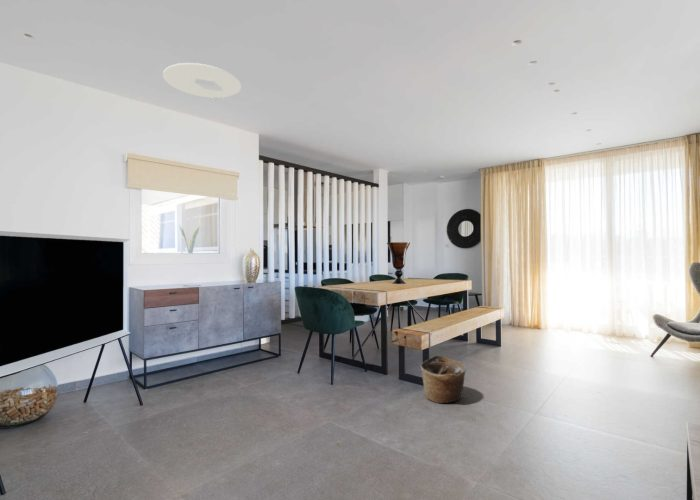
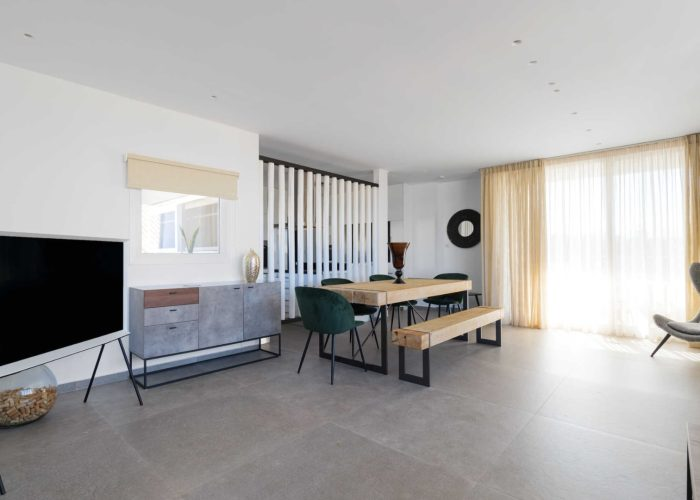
- basket (443, 379)
- ceiling light (203, 78)
